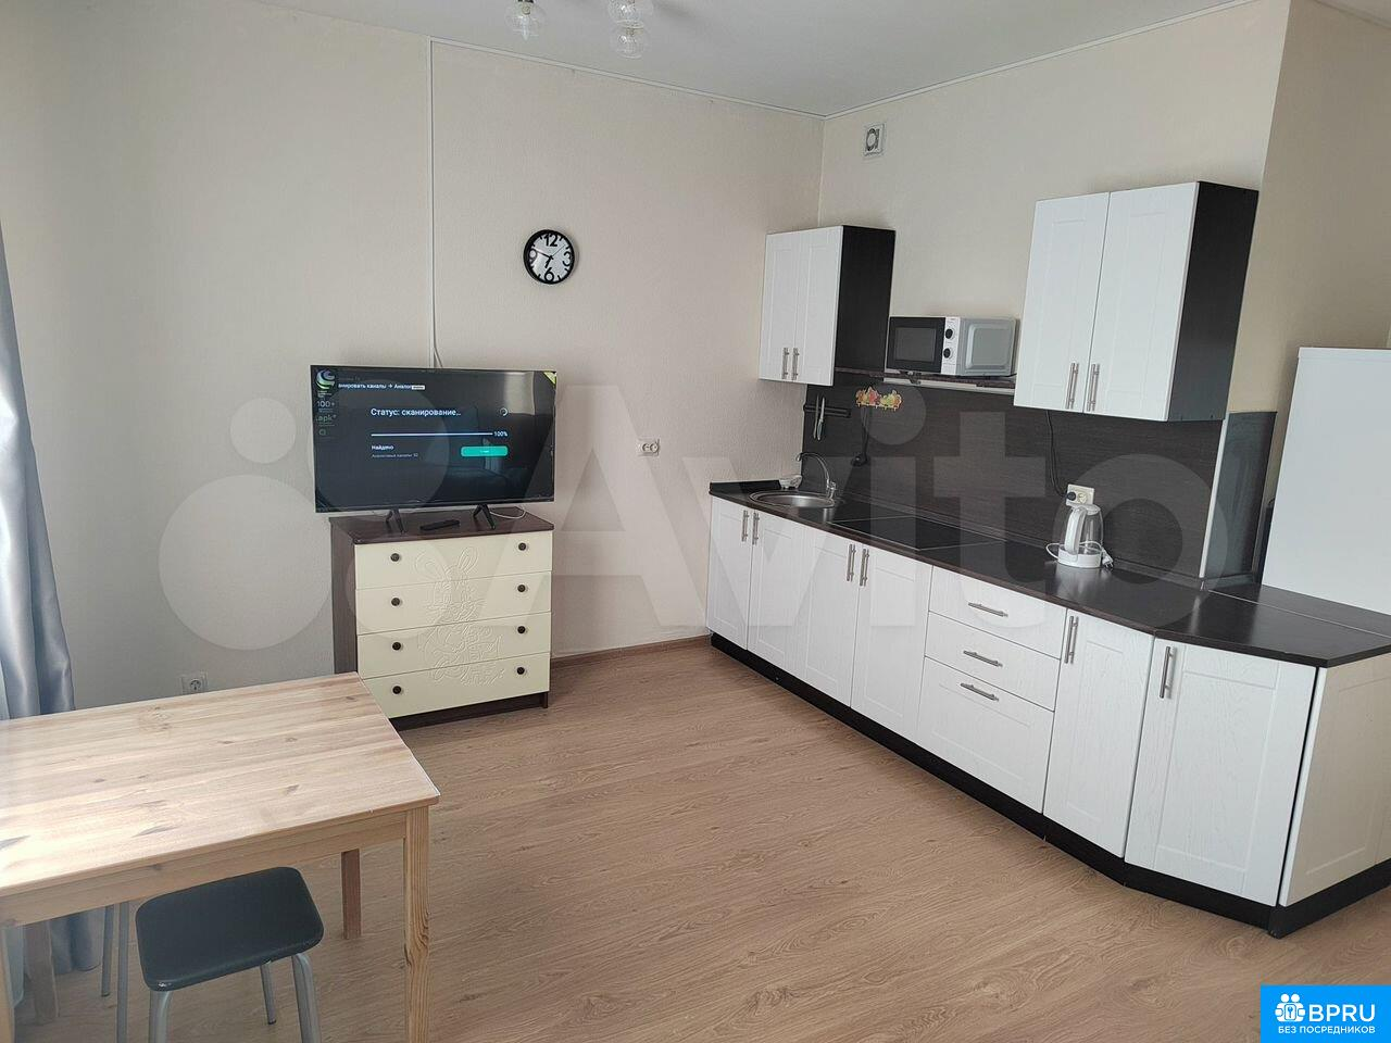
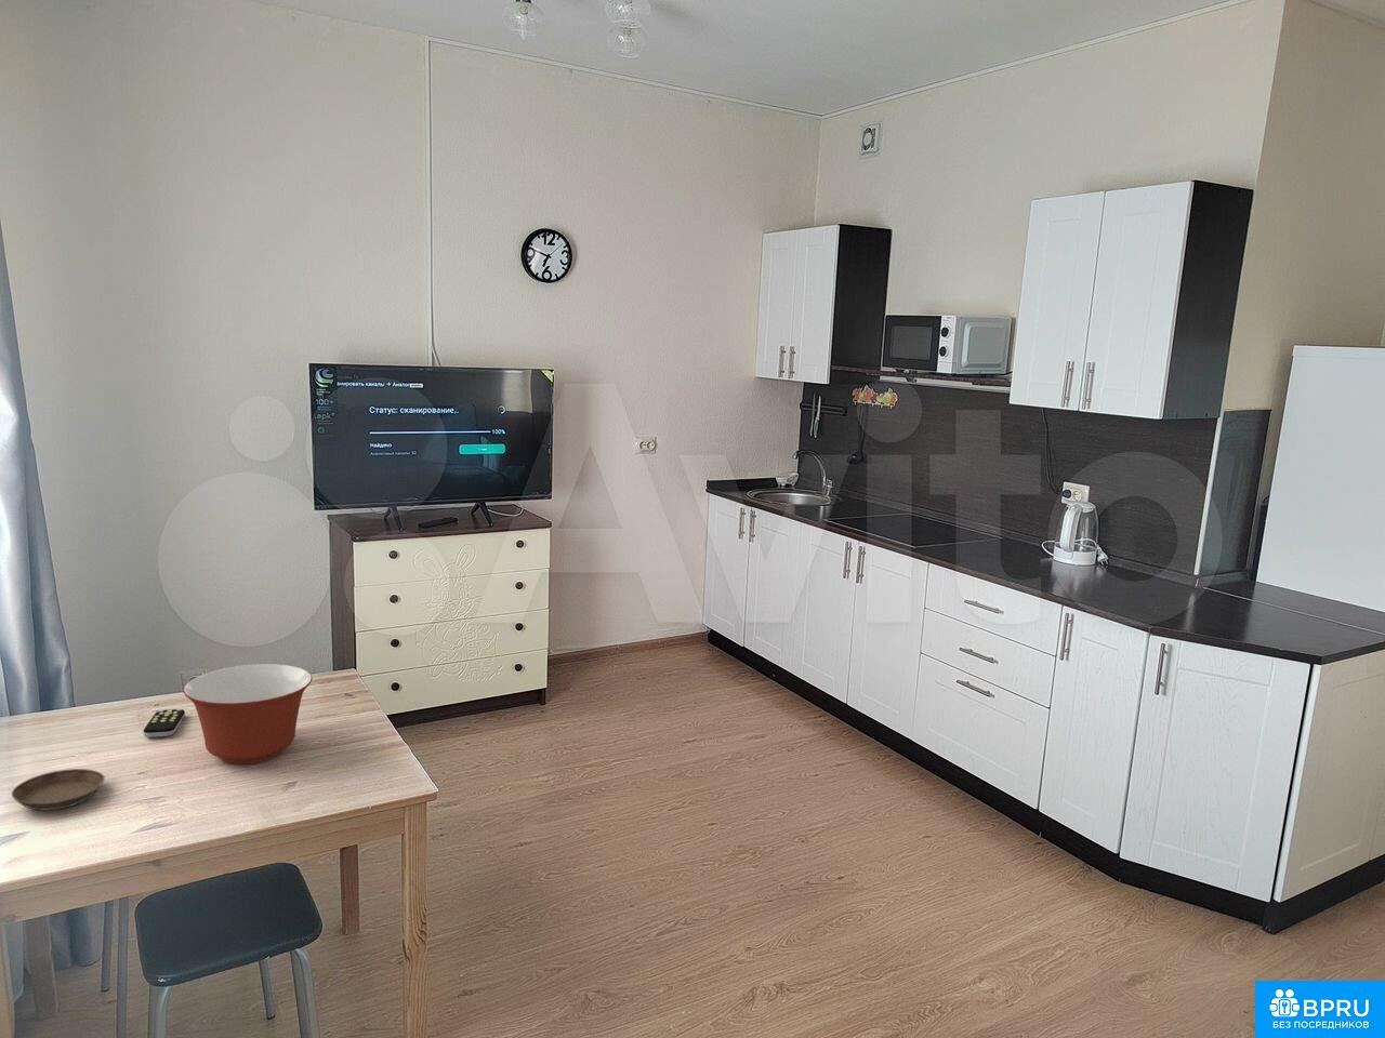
+ mixing bowl (250, 716)
+ remote control (165, 722)
+ saucer (60, 790)
